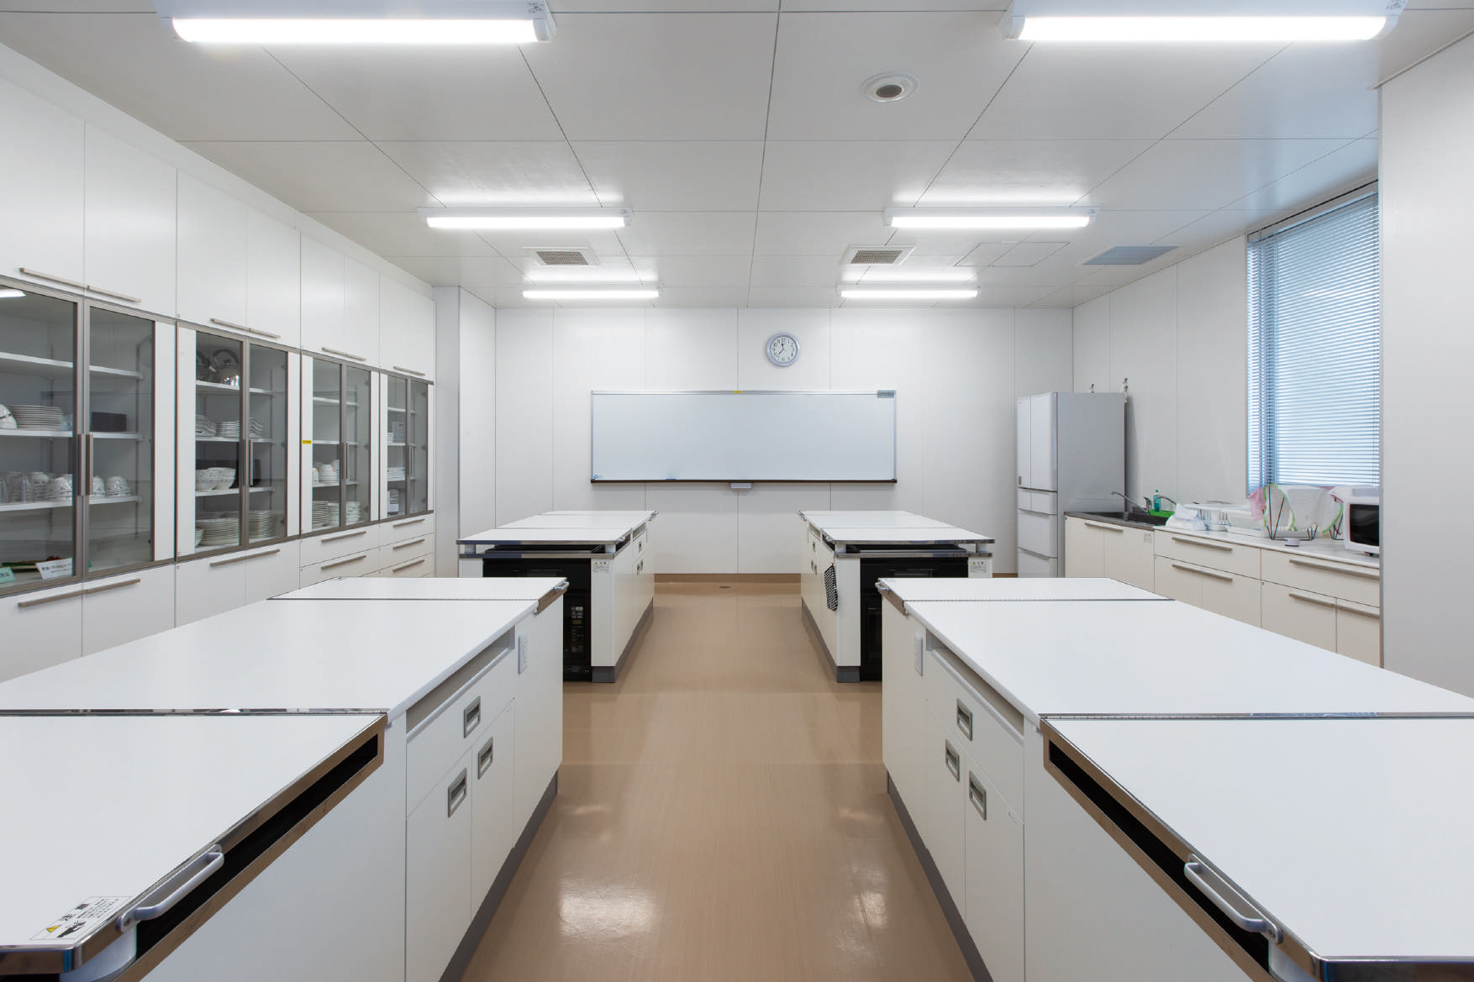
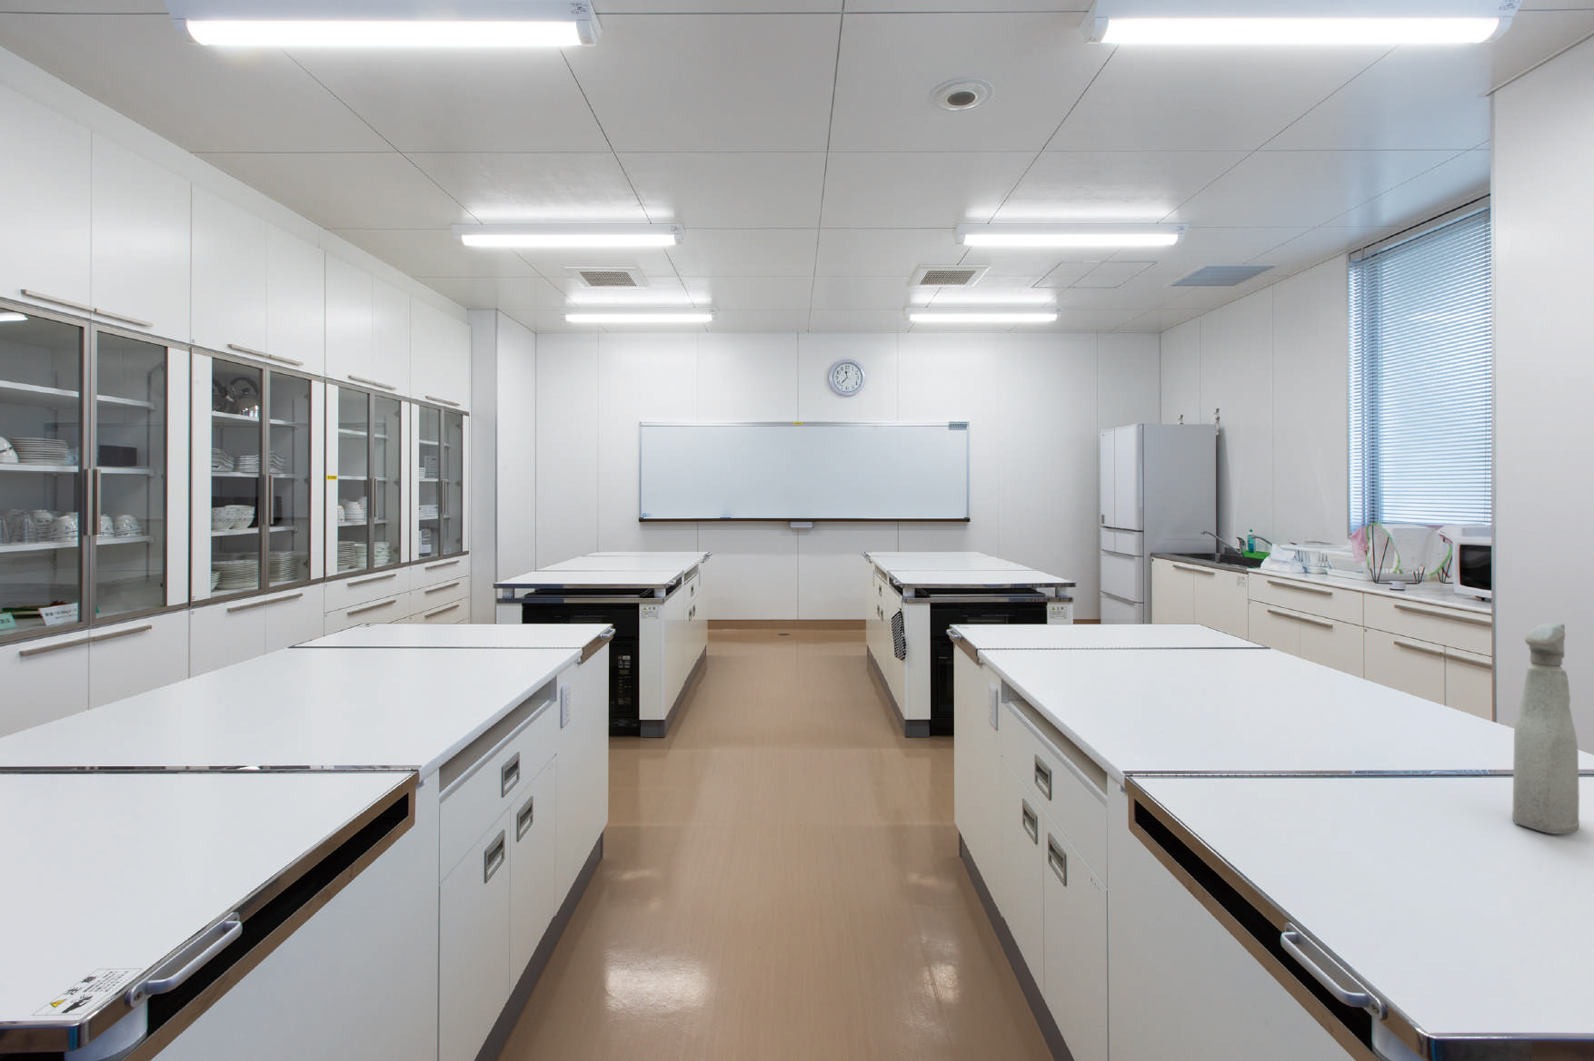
+ spray bottle (1545, 725)
